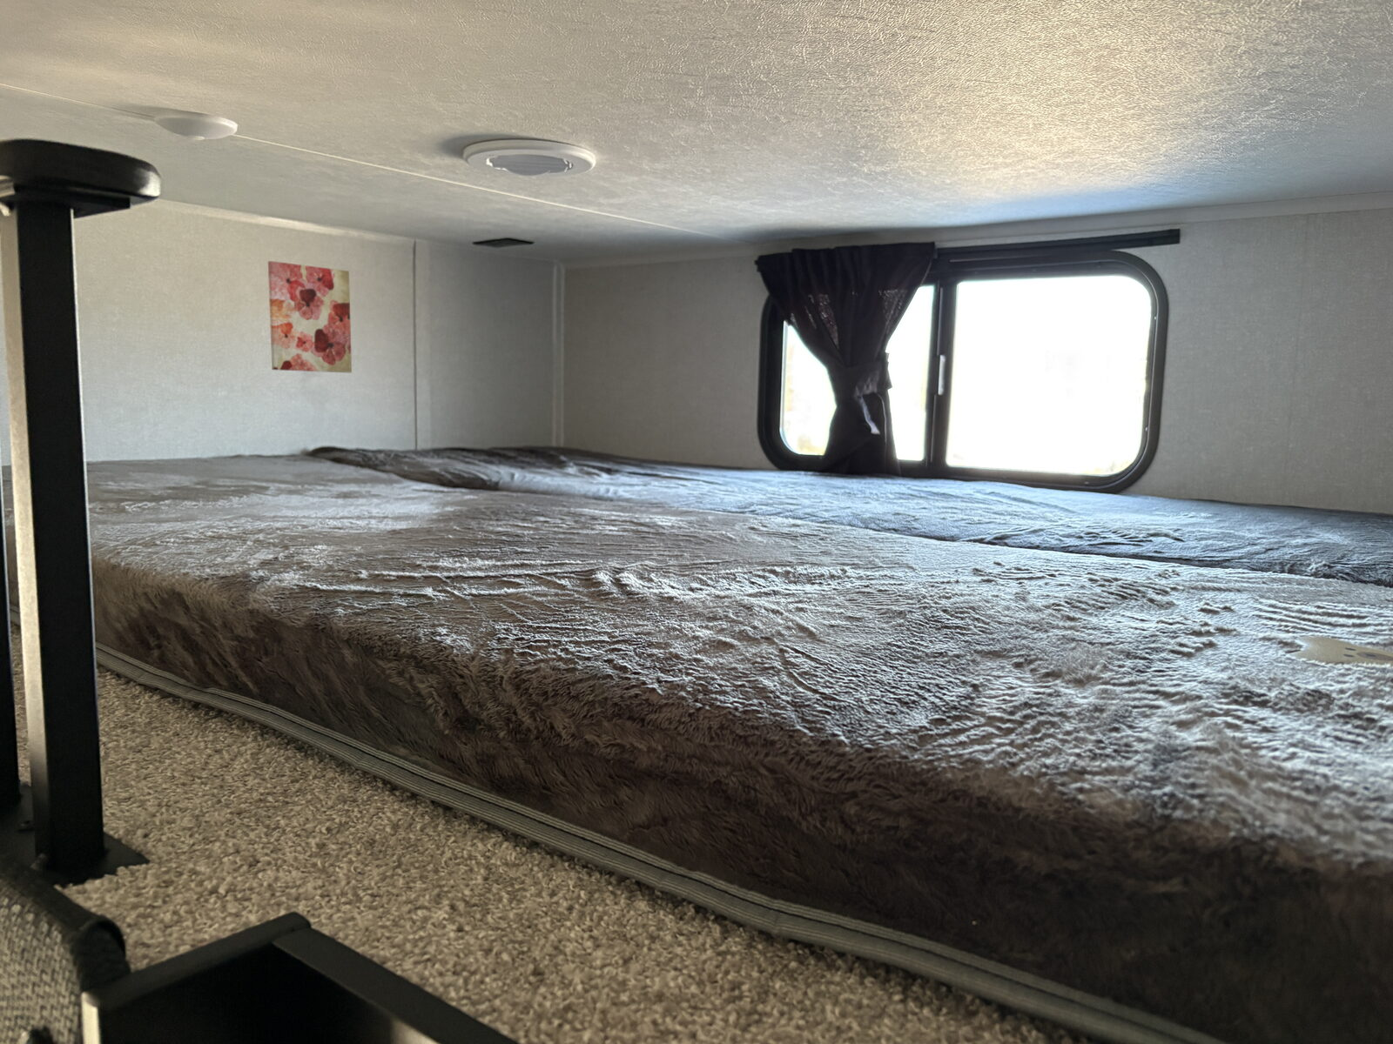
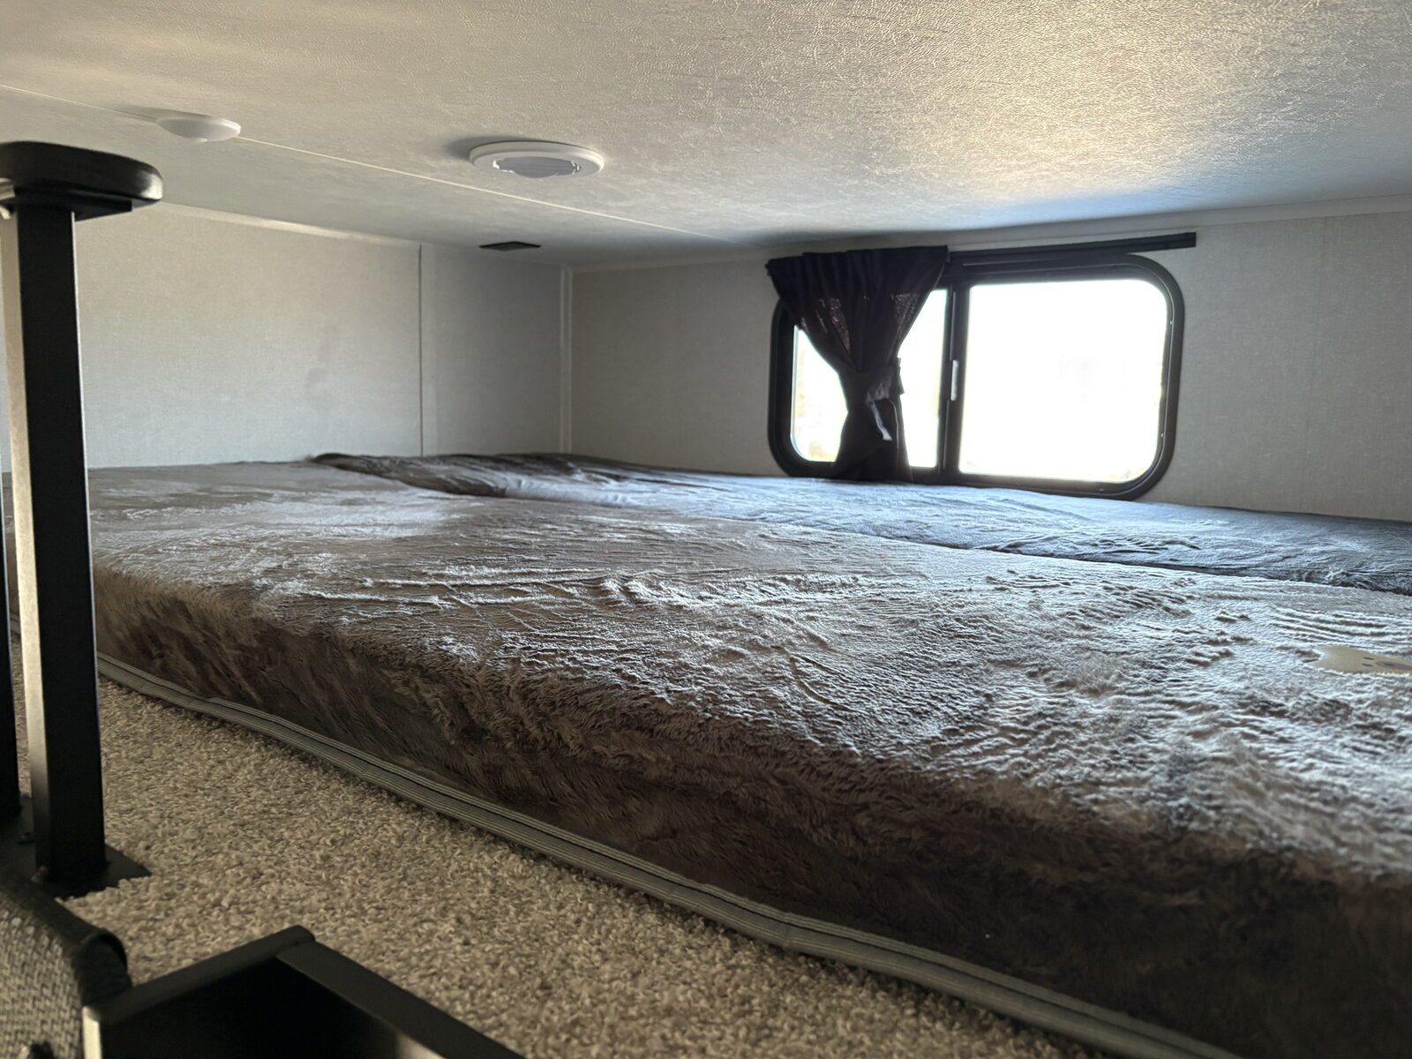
- wall art (310, 318)
